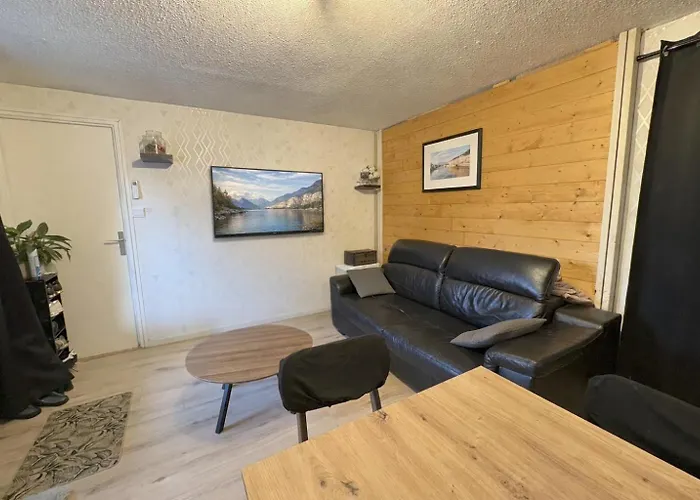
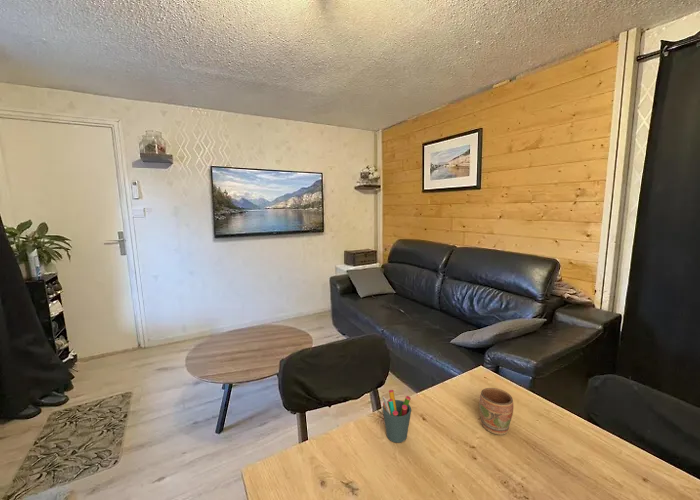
+ mug (498, 411)
+ pen holder (396, 414)
